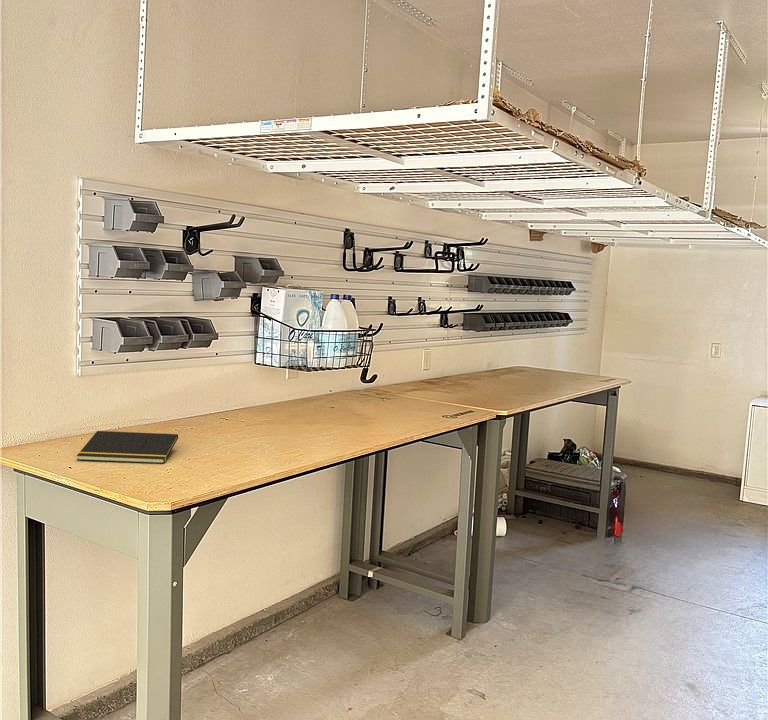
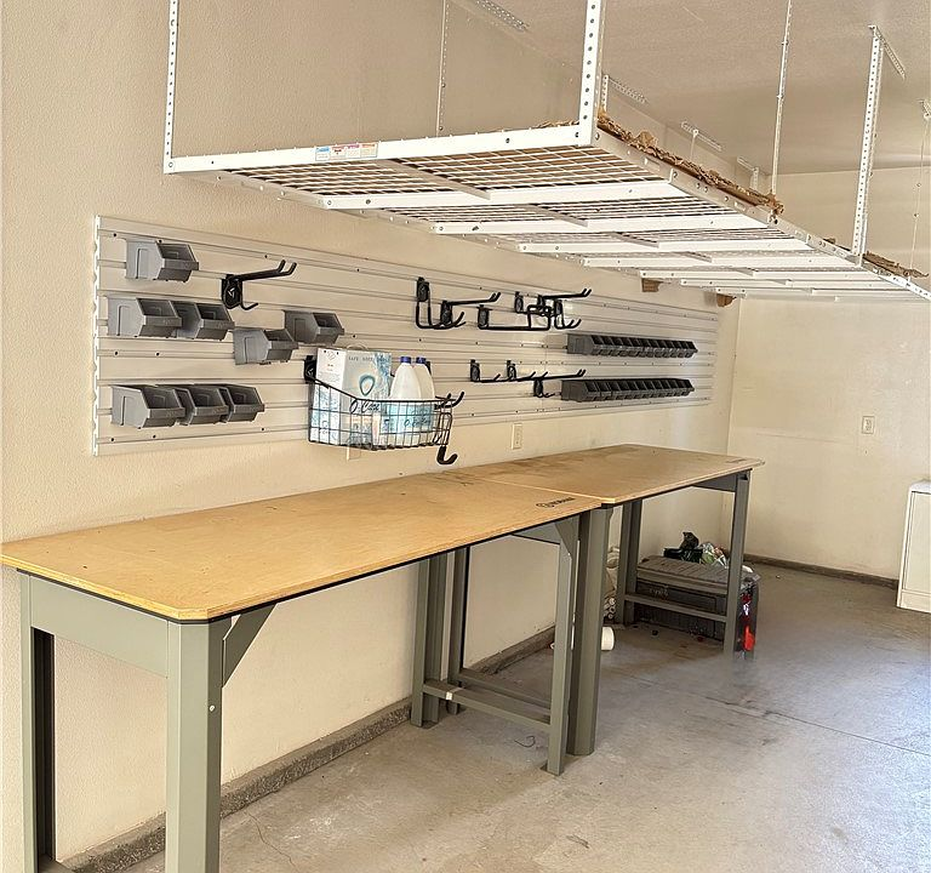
- notepad (129, 446)
